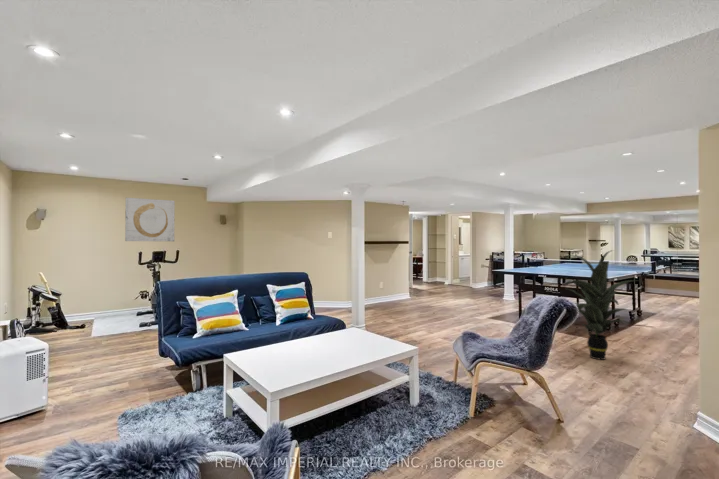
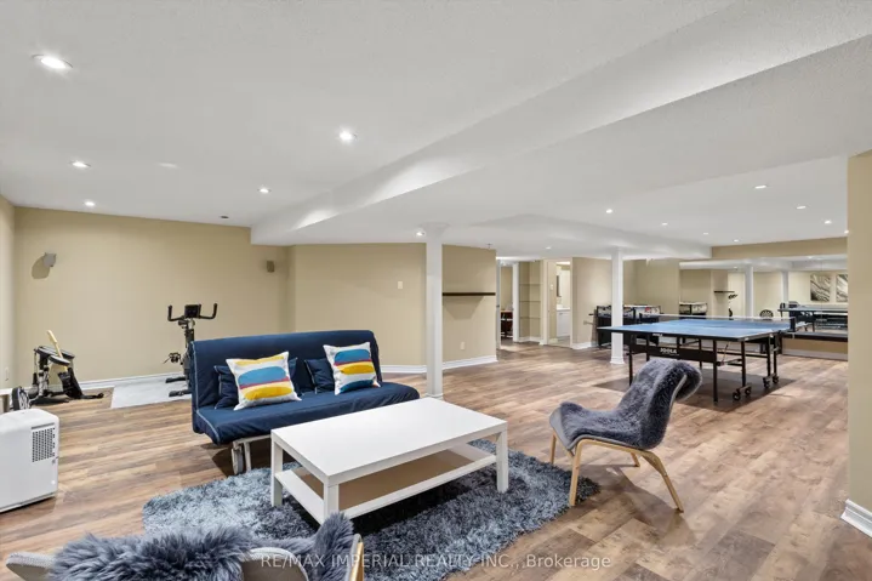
- wall art (150, 220)
- indoor plant (600, 304)
